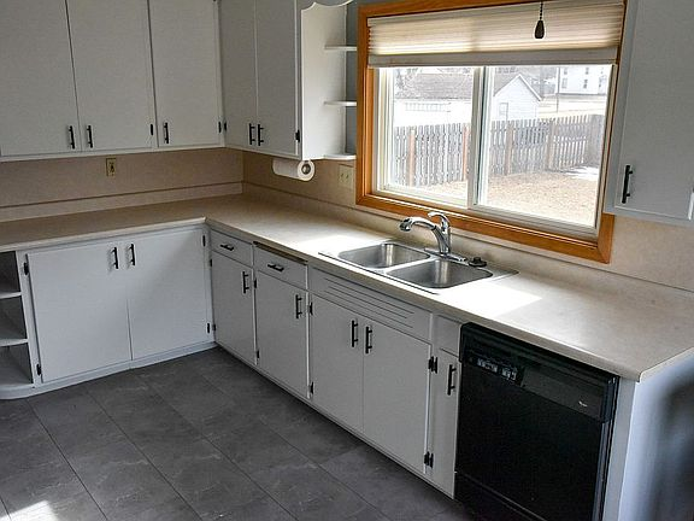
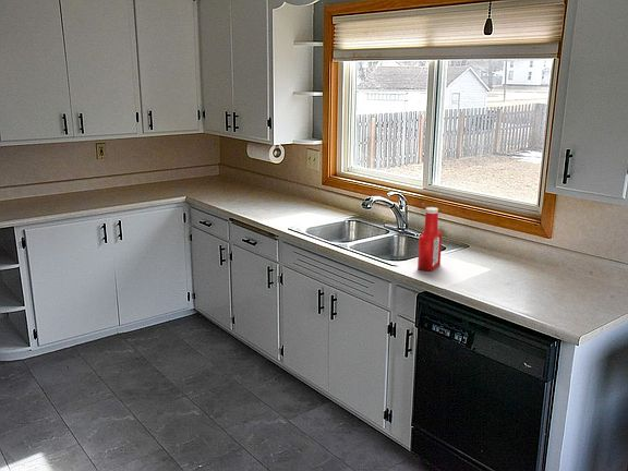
+ soap bottle (430, 238)
